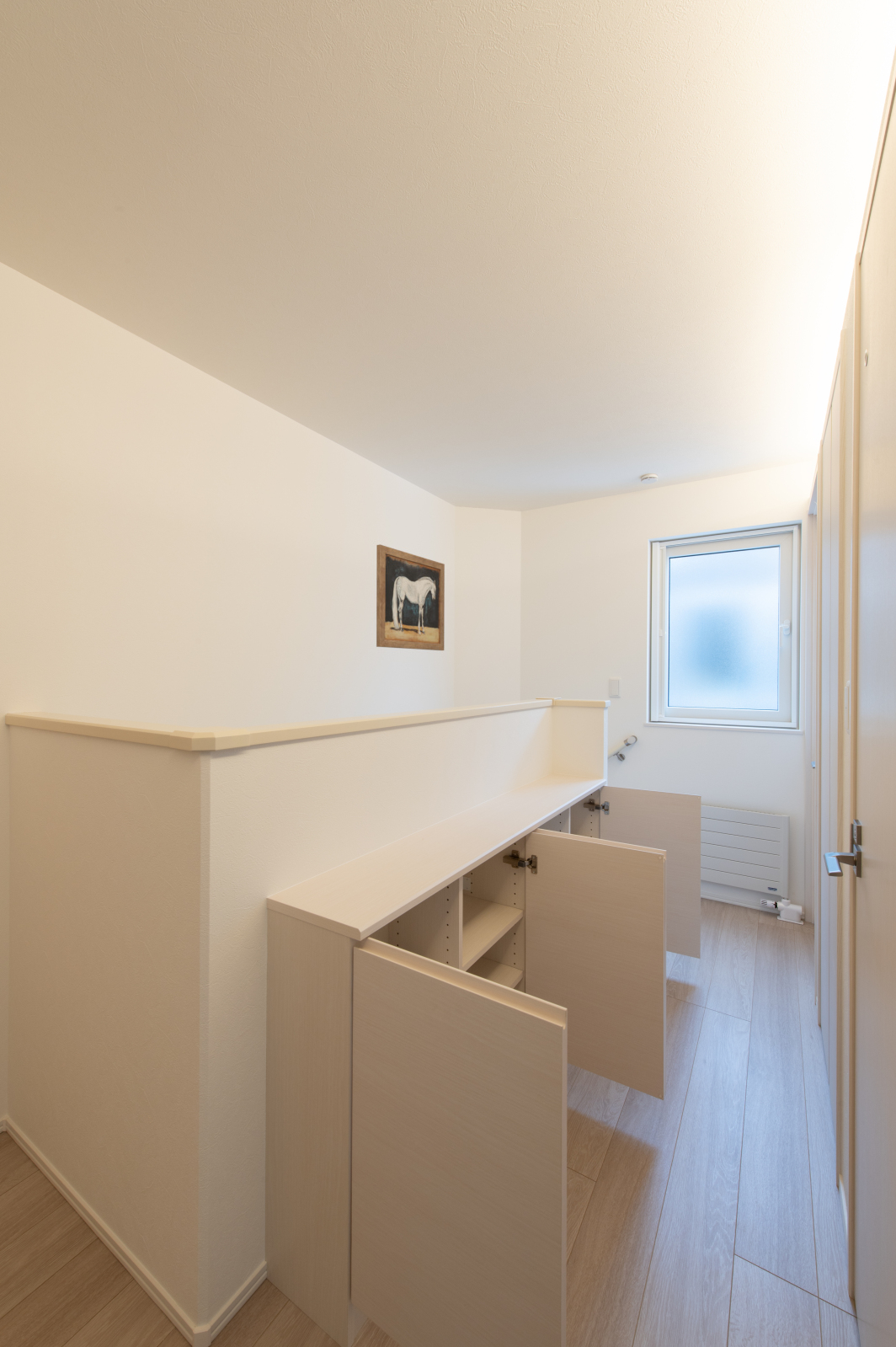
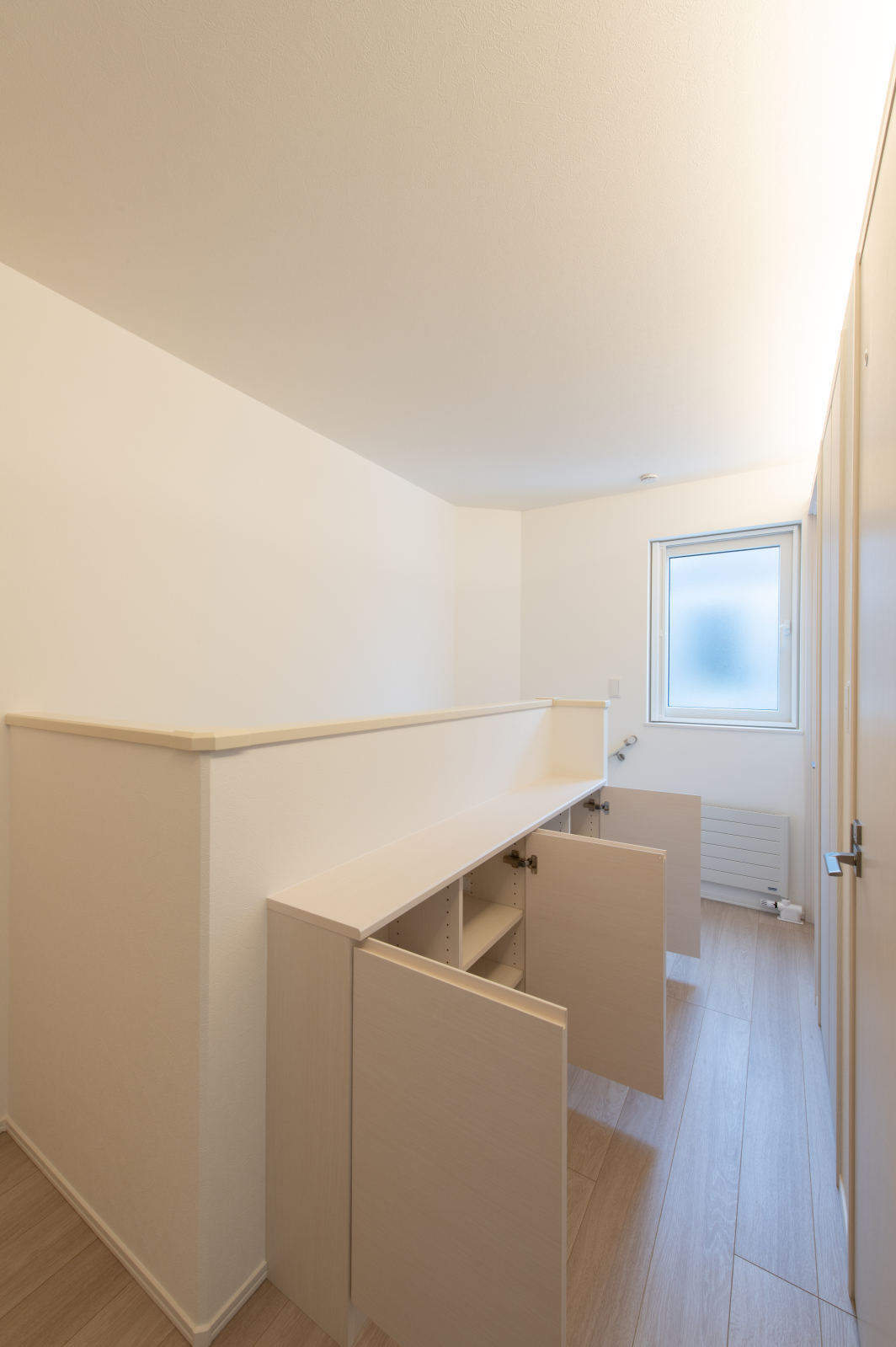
- wall art (413, 601)
